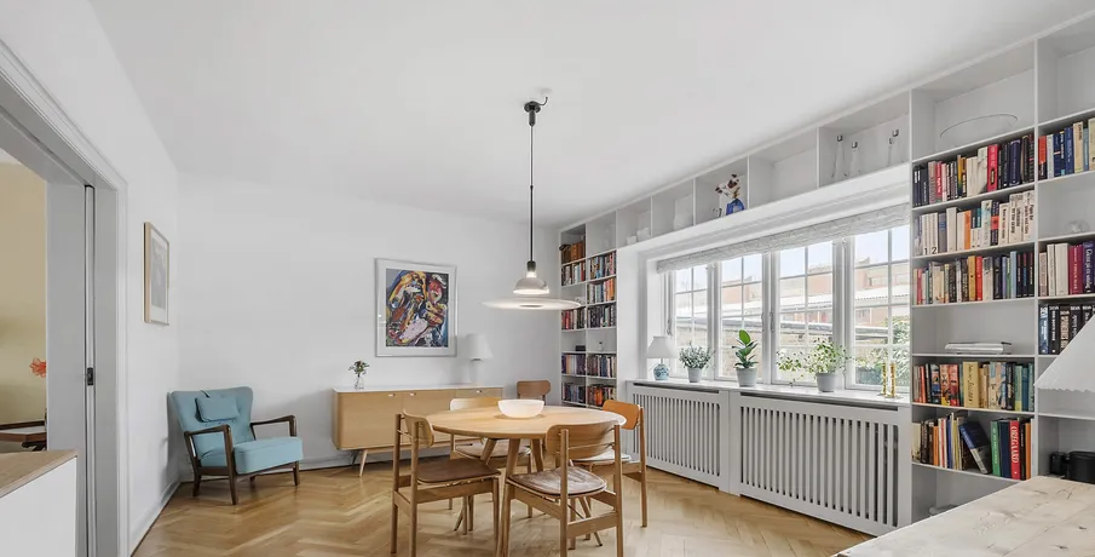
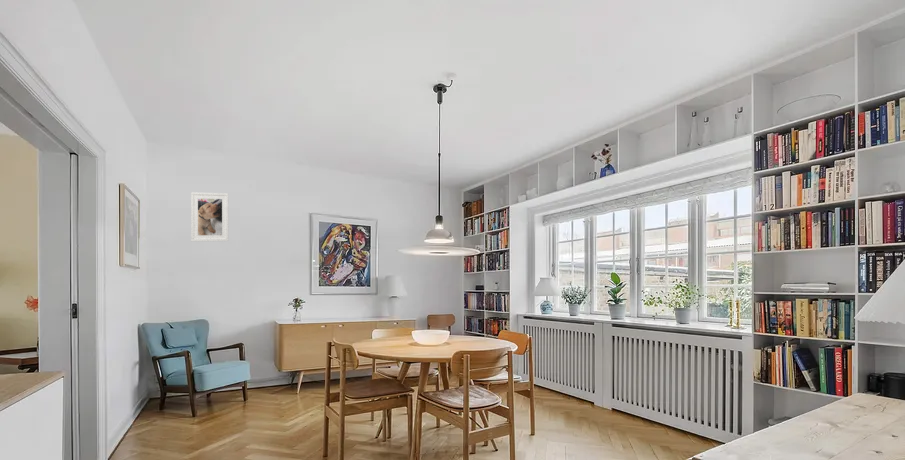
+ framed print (210, 216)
